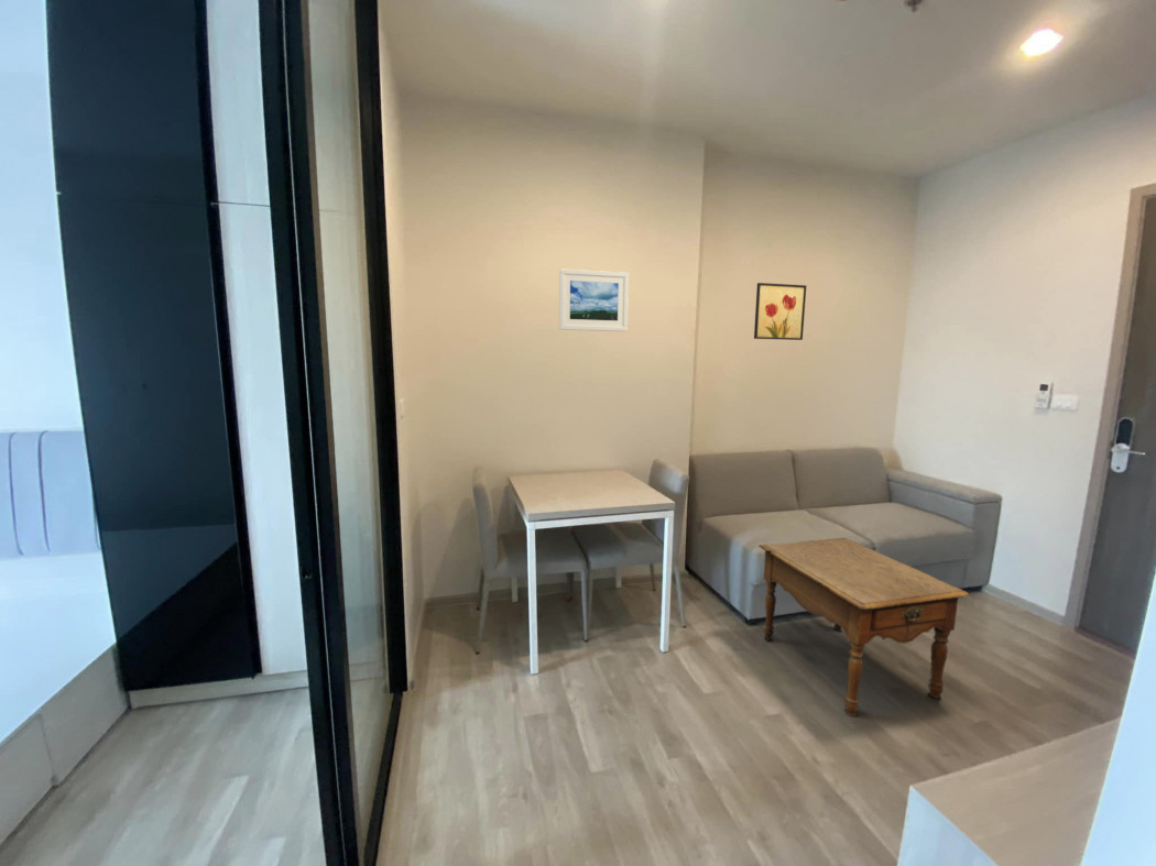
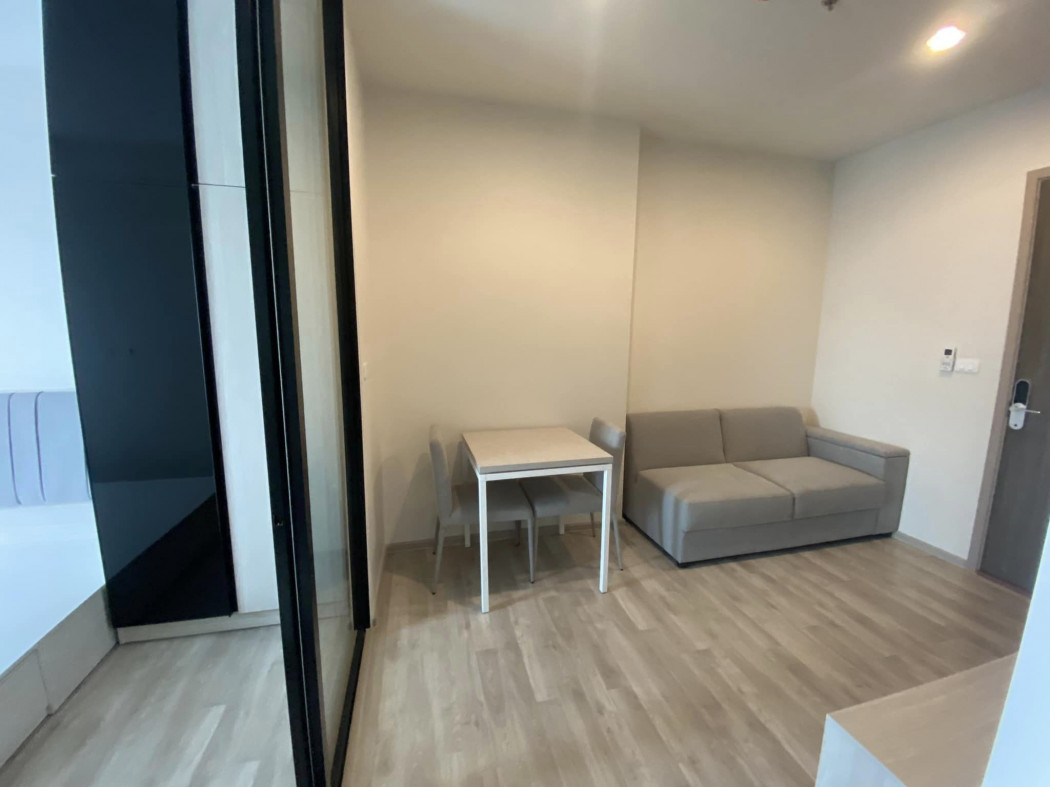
- wall art (779, 311)
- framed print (593, 300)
- side table (848, 615)
